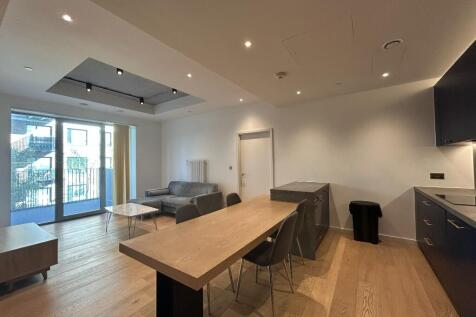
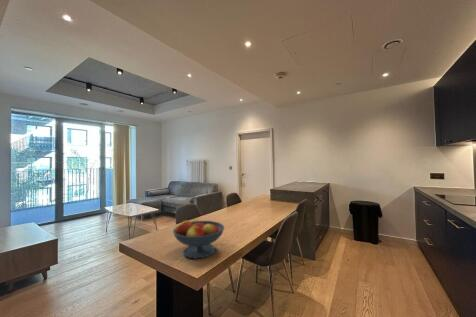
+ fruit bowl (199, 235)
